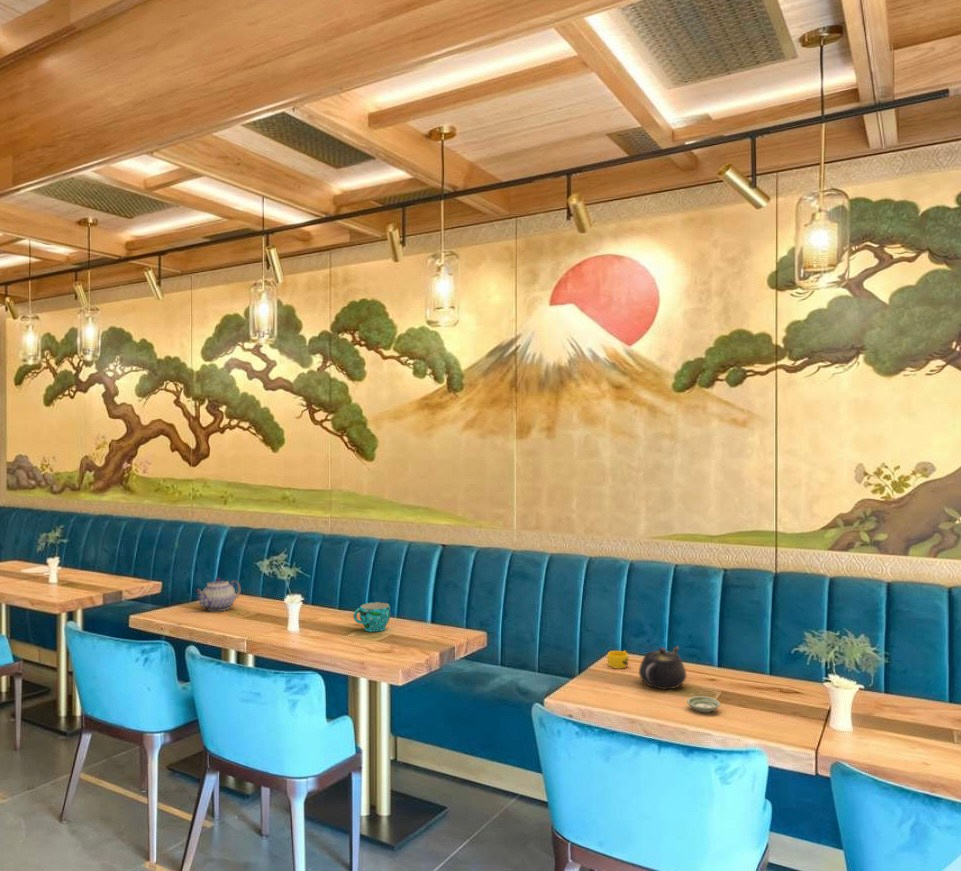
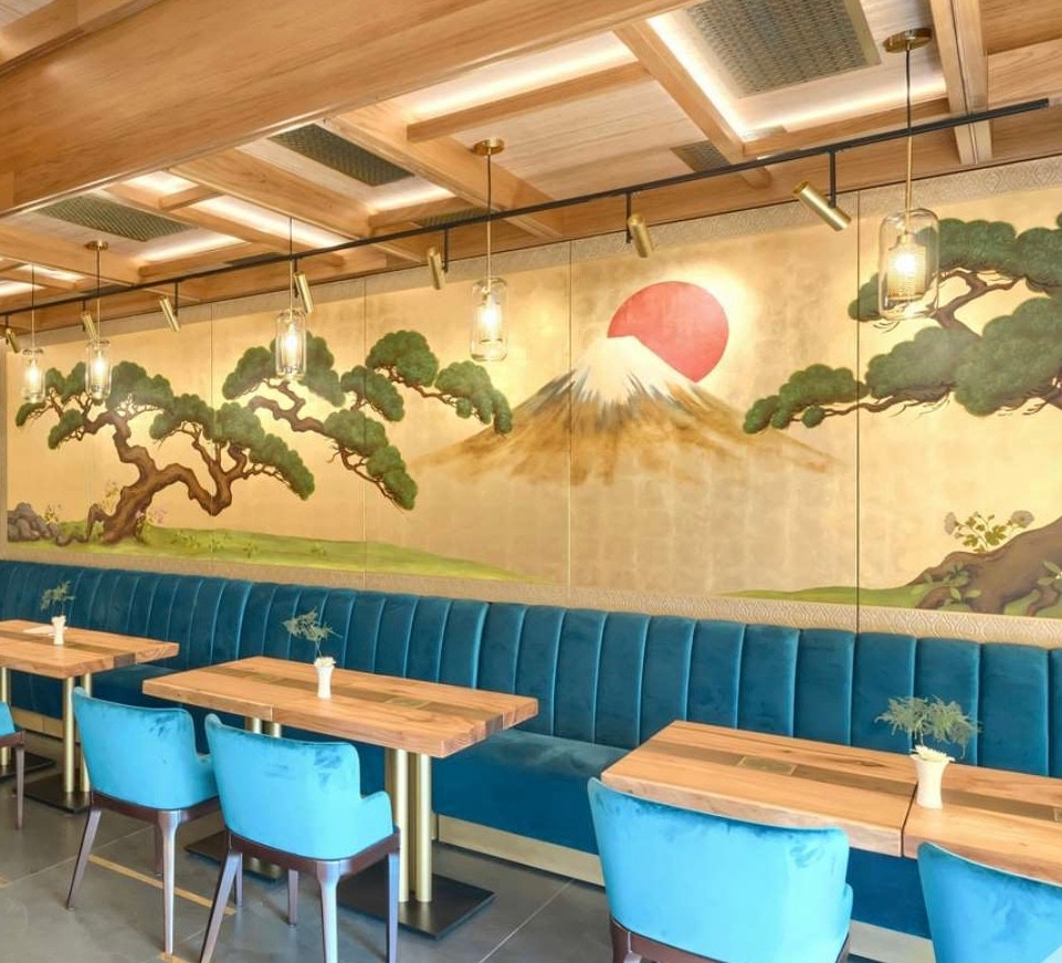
- saucer (703, 705)
- cup (619, 659)
- teapot (663, 665)
- teapot (218, 593)
- cup (373, 617)
